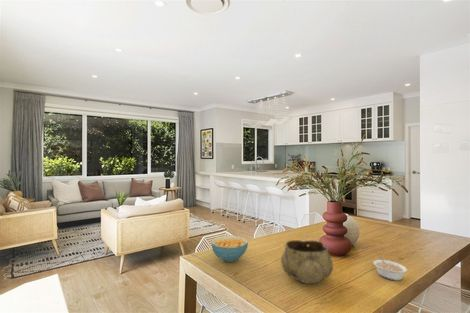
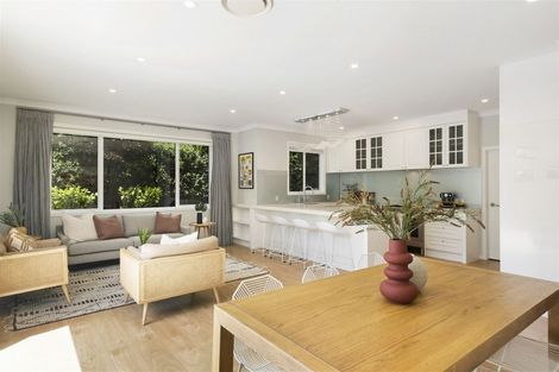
- cereal bowl (229, 250)
- legume (388, 269)
- decorative bowl (306, 261)
